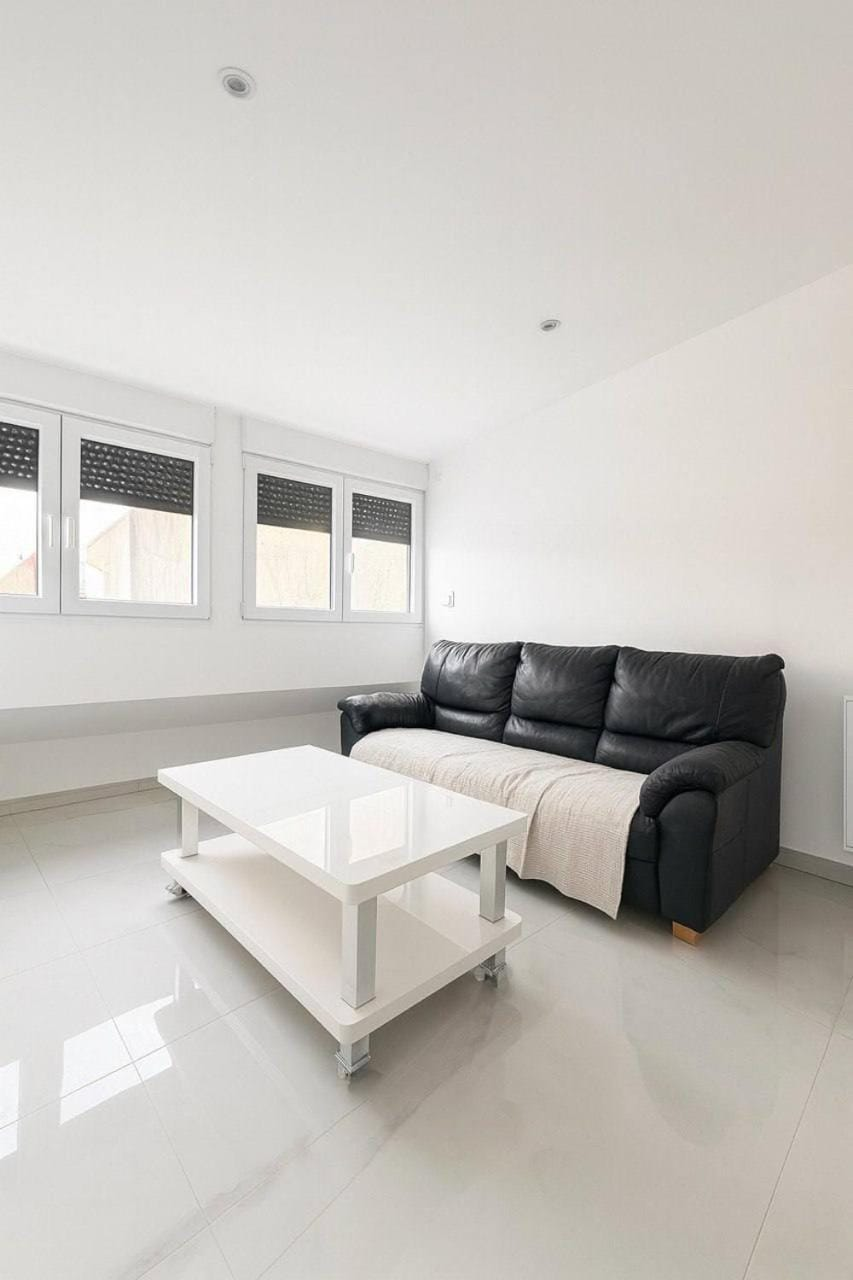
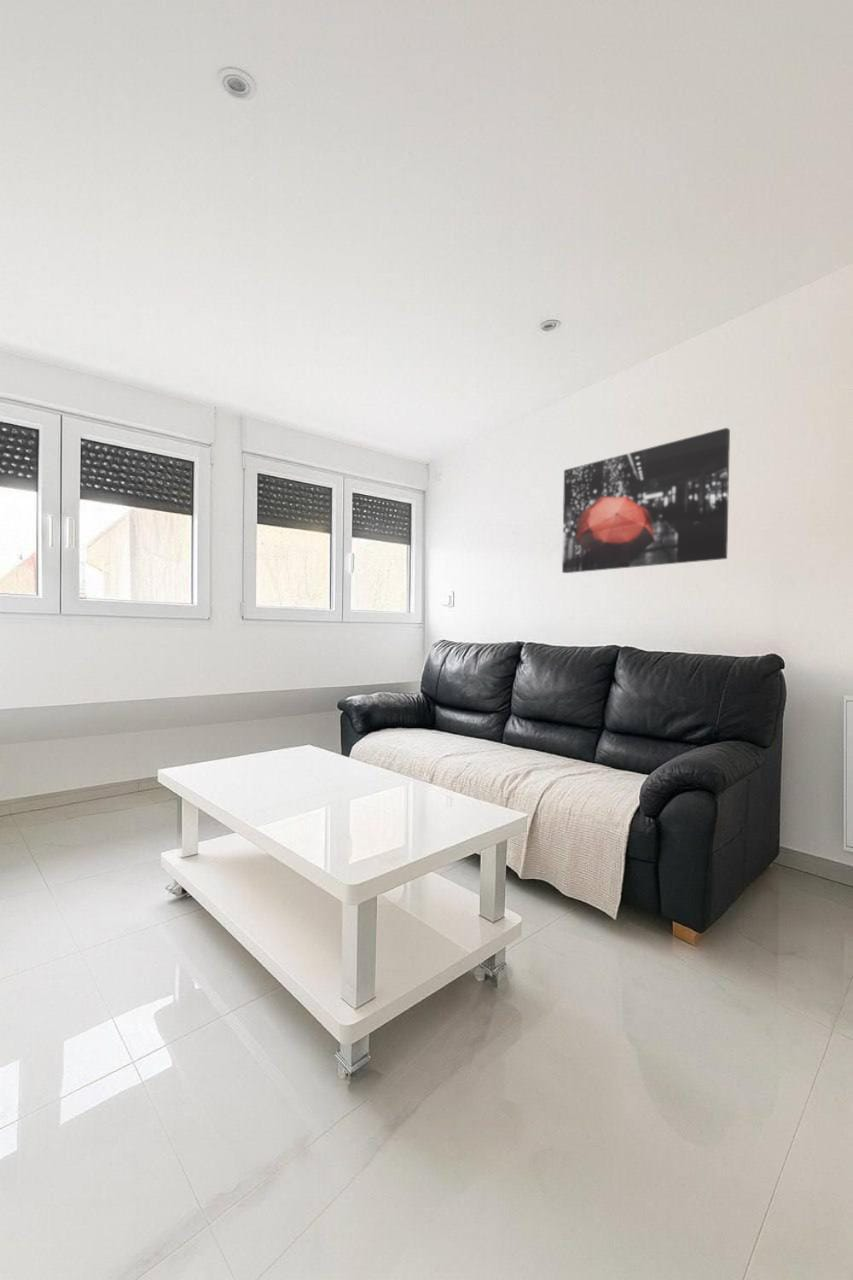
+ wall art (636, 509)
